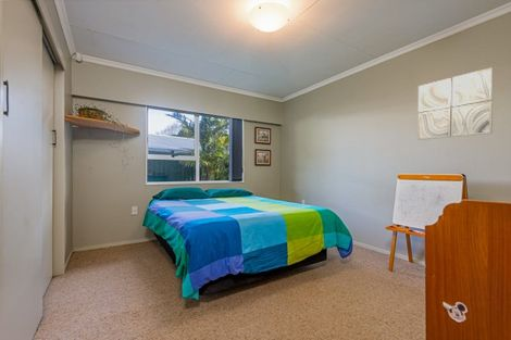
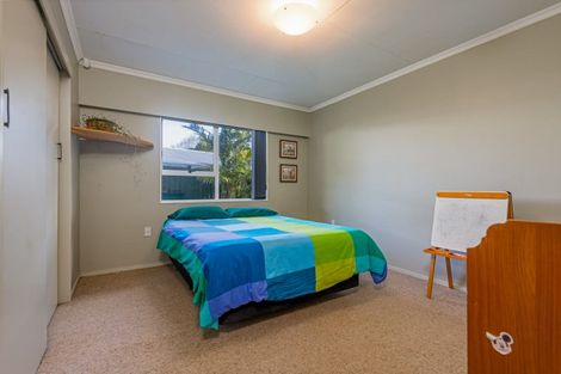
- wall art (452, 108)
